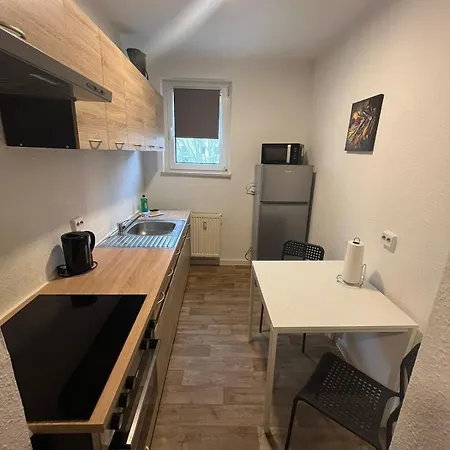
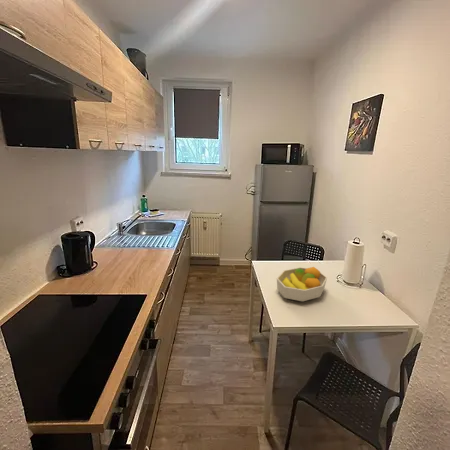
+ fruit bowl (301, 281)
